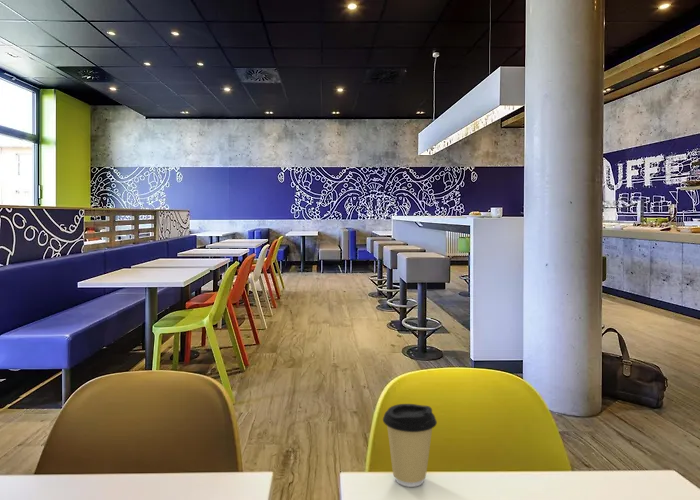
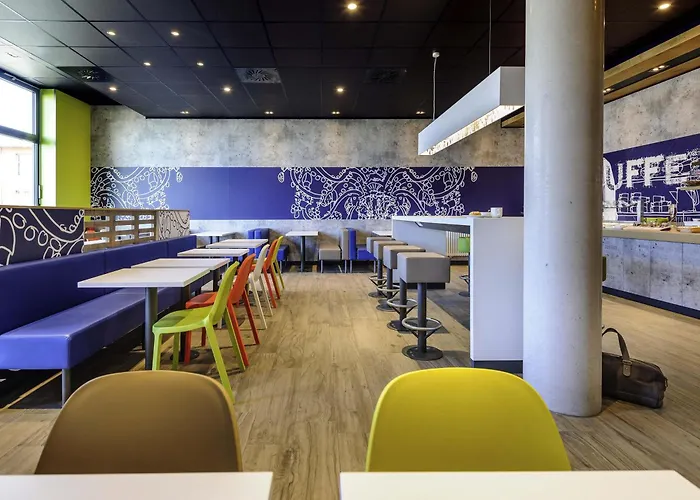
- coffee cup (409, 443)
